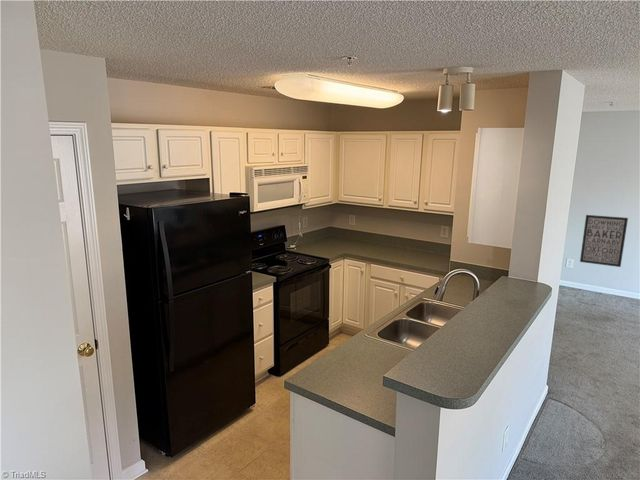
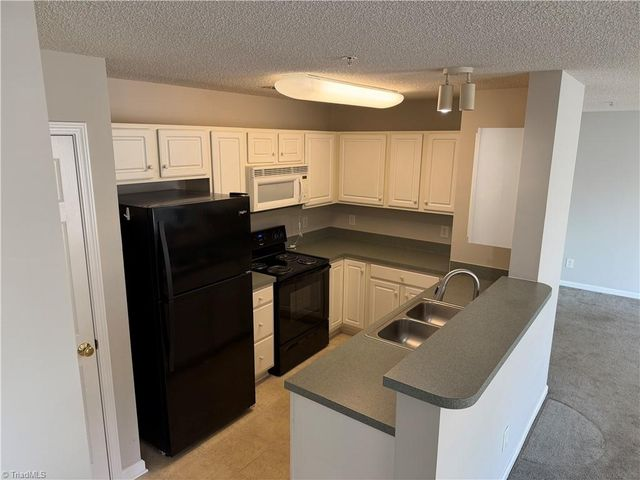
- wall art (603, 240)
